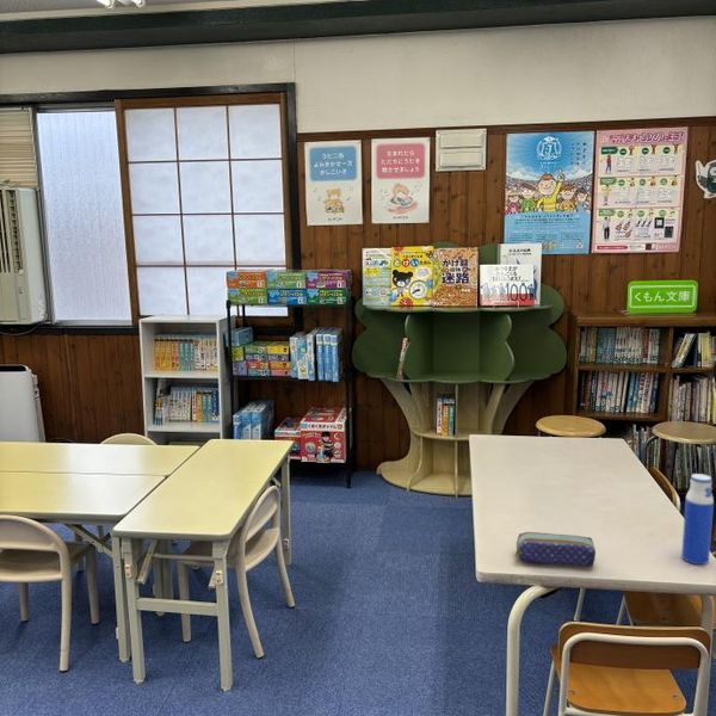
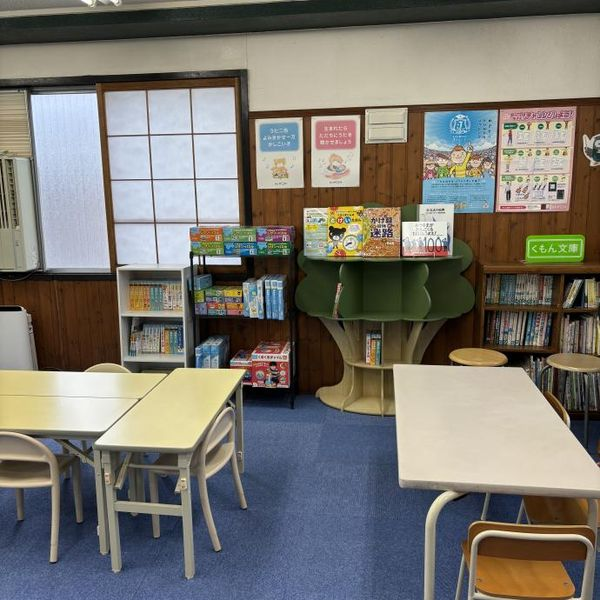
- pencil case (554, 548)
- water bottle (698, 518)
